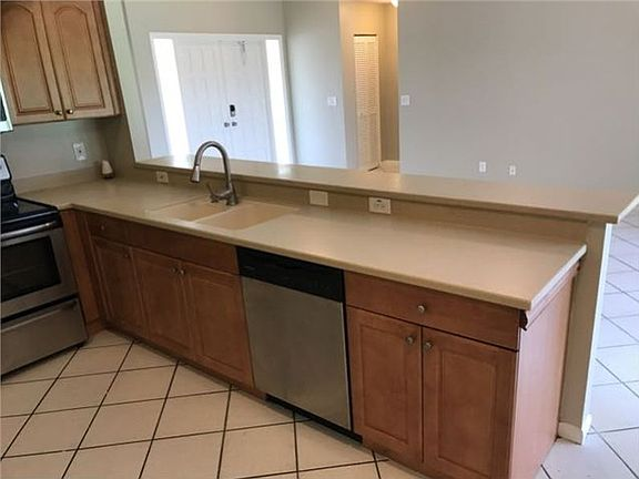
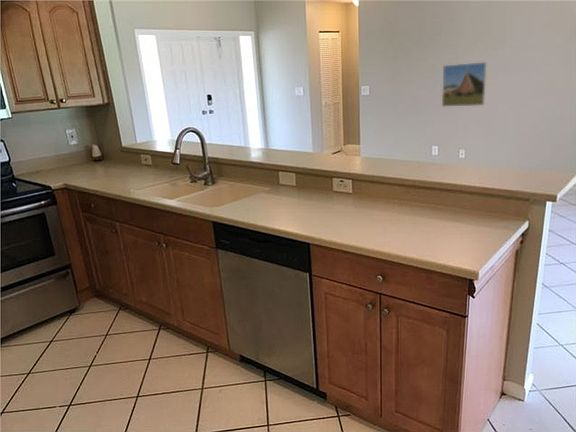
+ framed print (463, 85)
